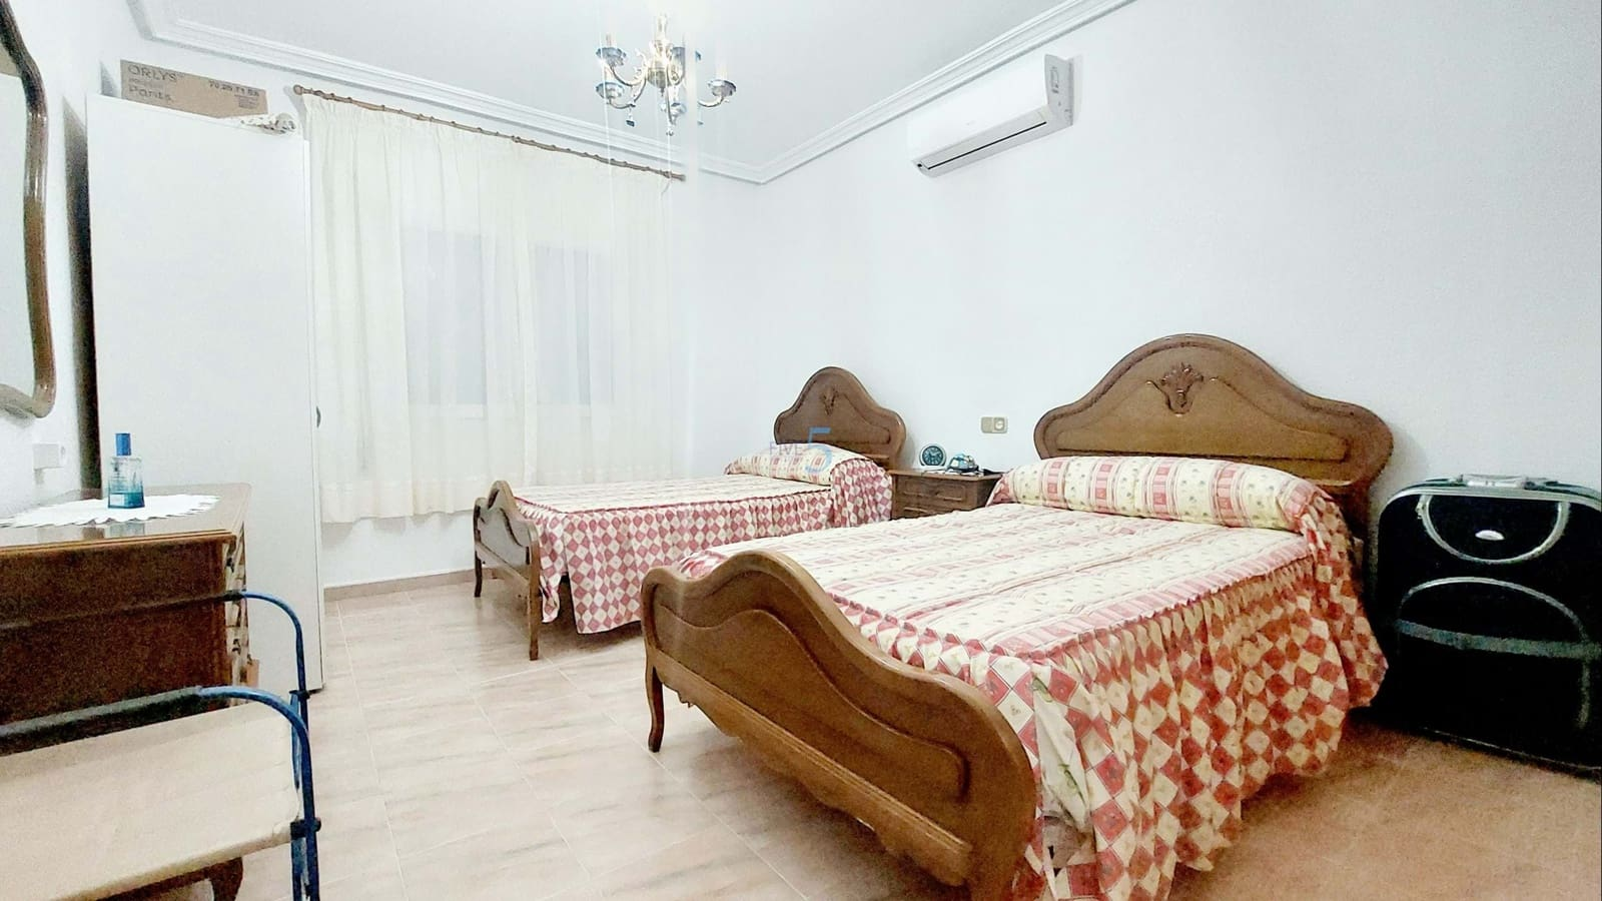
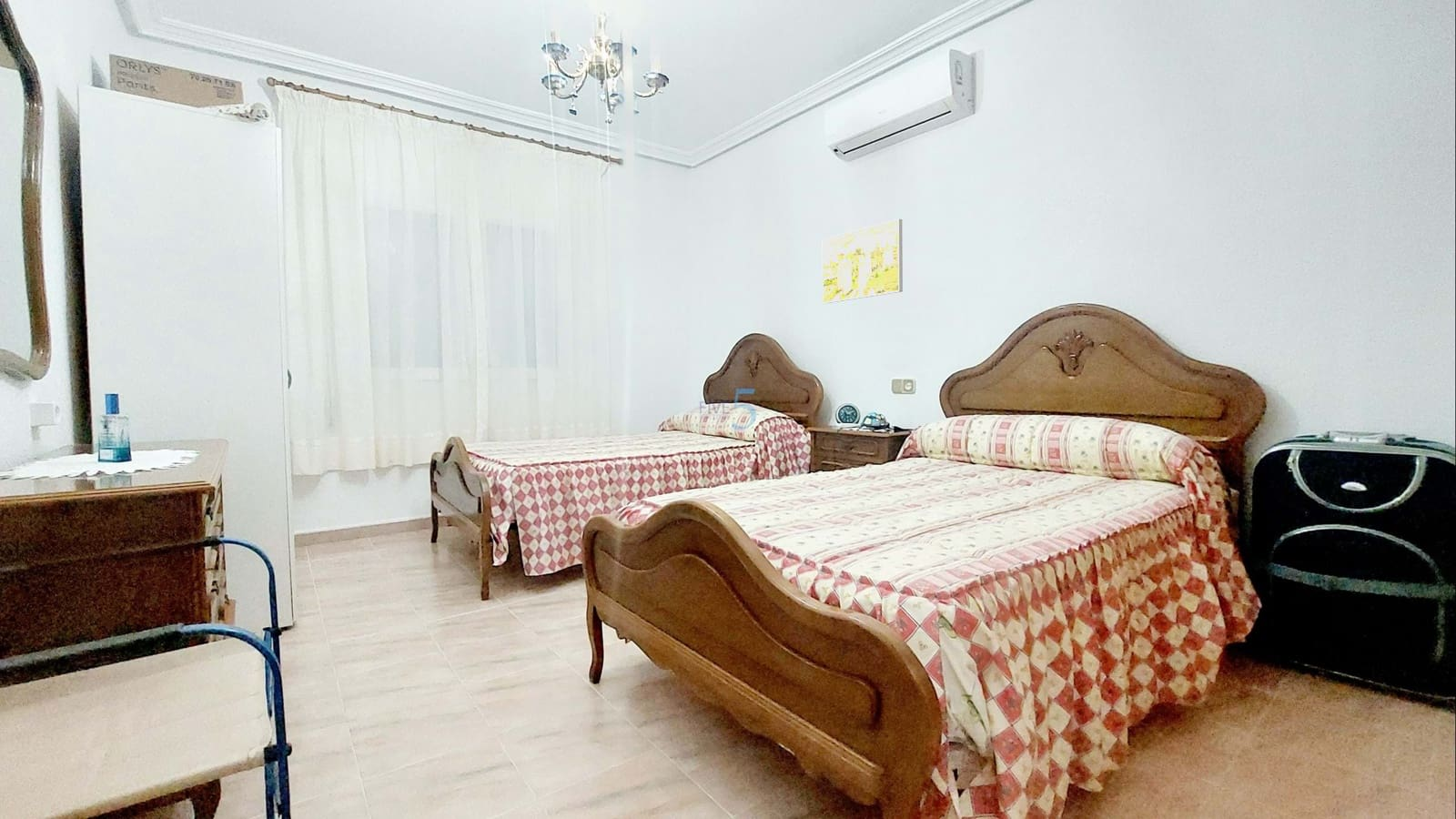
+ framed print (860, 264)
